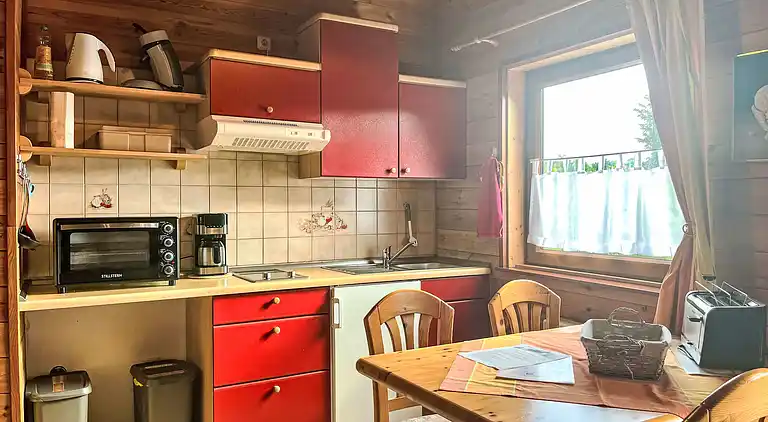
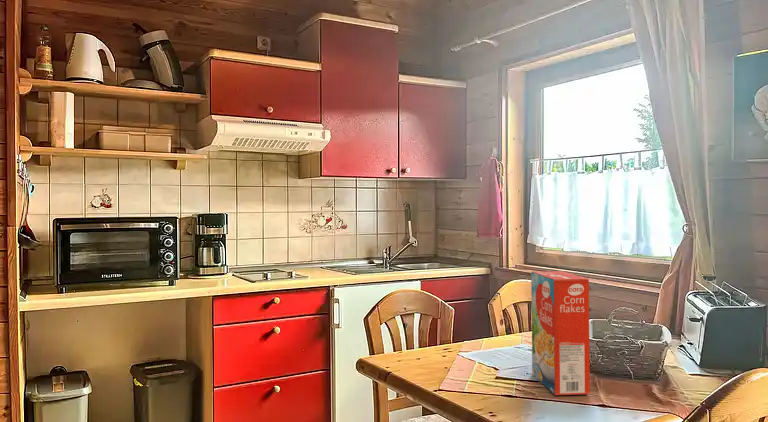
+ cereal box (558, 329)
